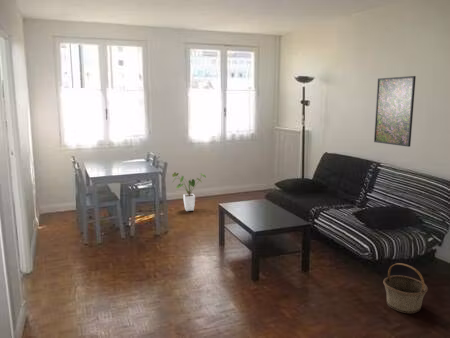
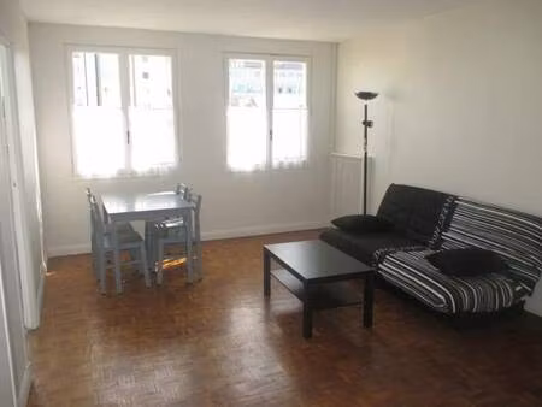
- house plant (188, 191)
- basket (405, 285)
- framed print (393, 111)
